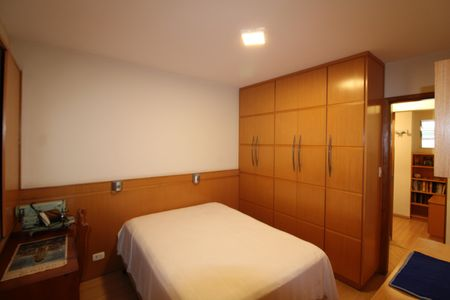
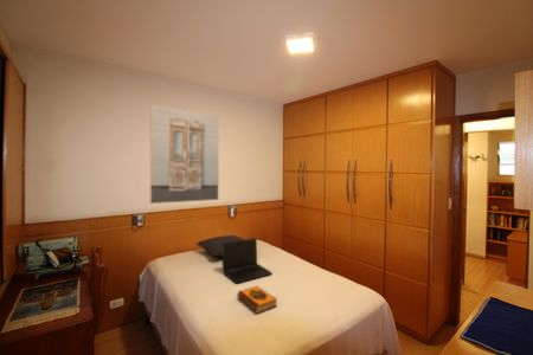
+ laptop (246, 258)
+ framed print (187, 156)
+ hardback book (256, 298)
+ pillow (223, 243)
